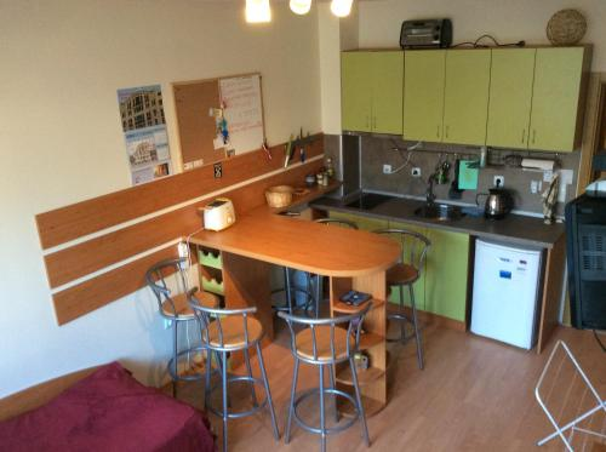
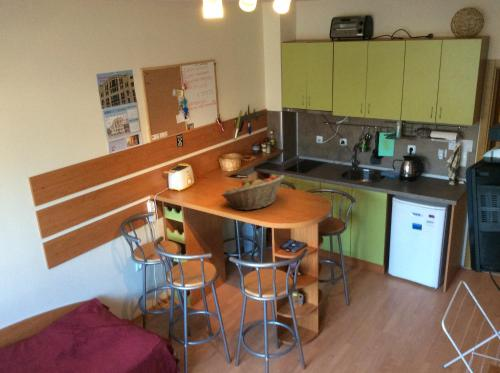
+ fruit basket (253, 190)
